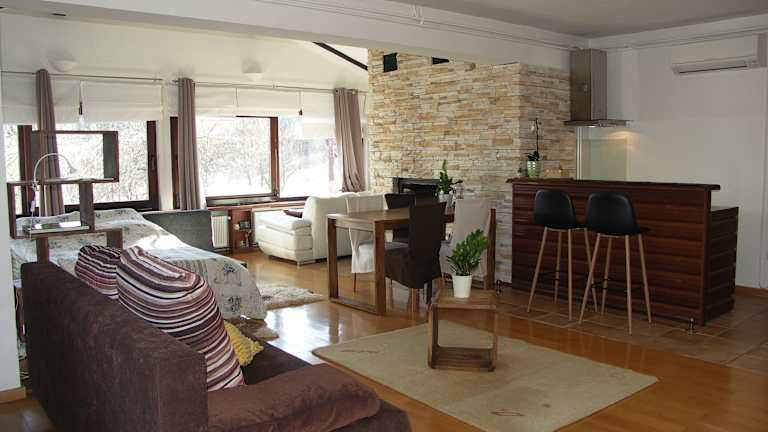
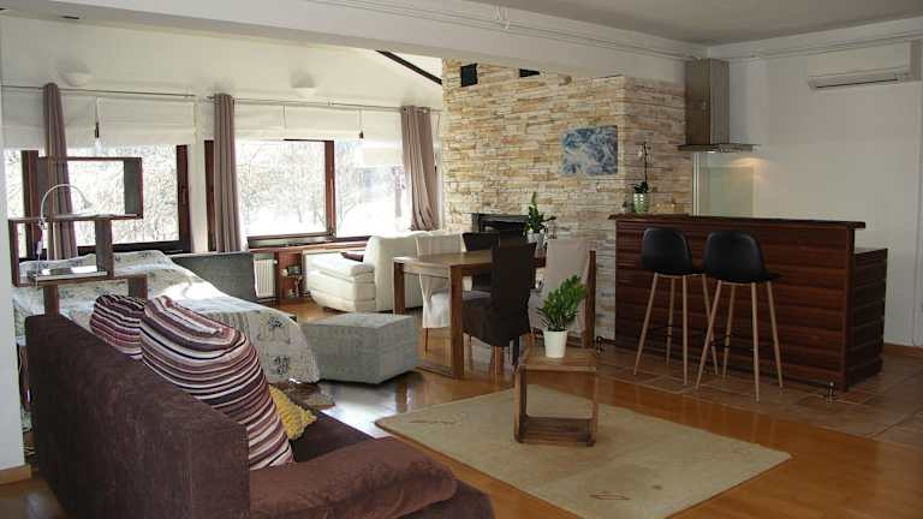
+ wall art (588, 151)
+ ottoman (361, 346)
